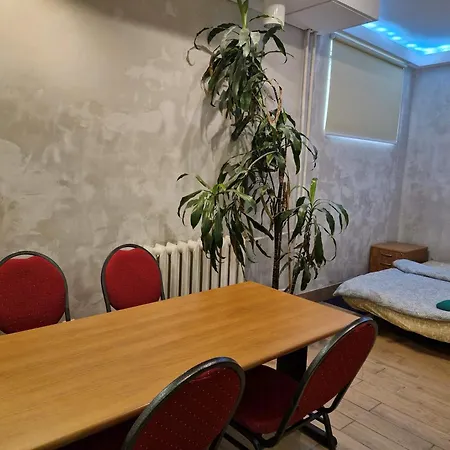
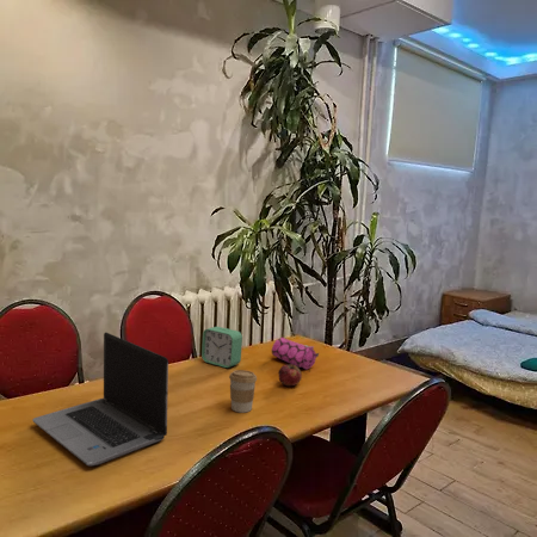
+ alarm clock (222, 346)
+ coffee cup (242, 389)
+ laptop computer (104, 393)
+ fruit (290, 374)
+ pencil case (294, 351)
